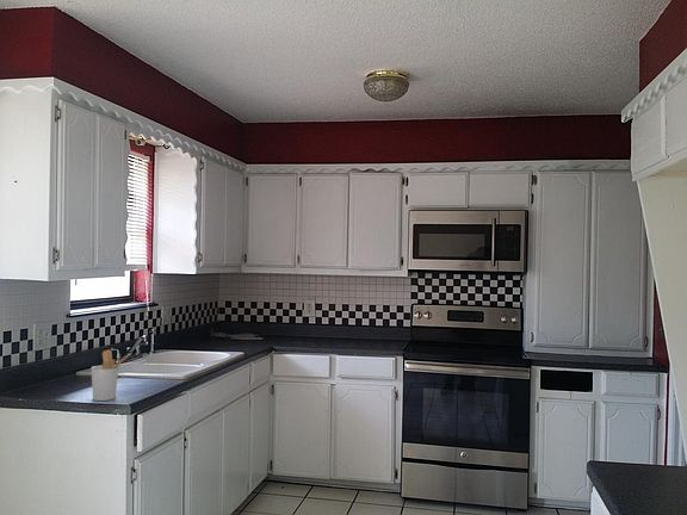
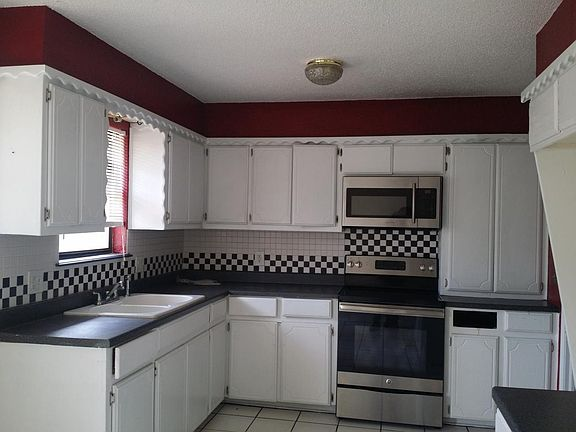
- utensil holder (111, 374)
